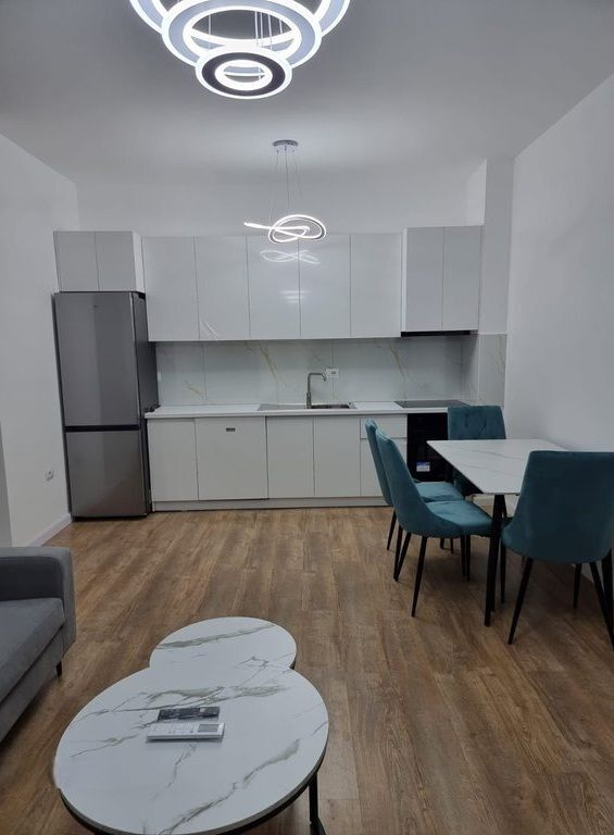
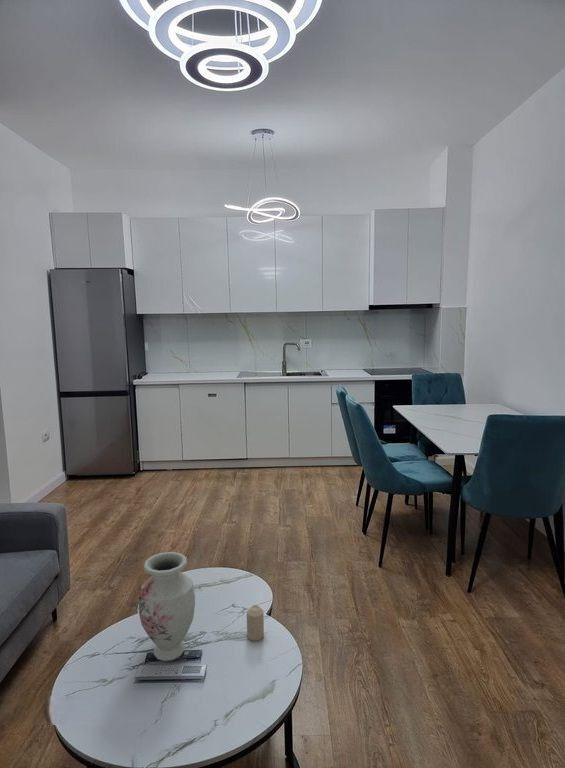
+ candle (255, 621)
+ vase (167, 607)
